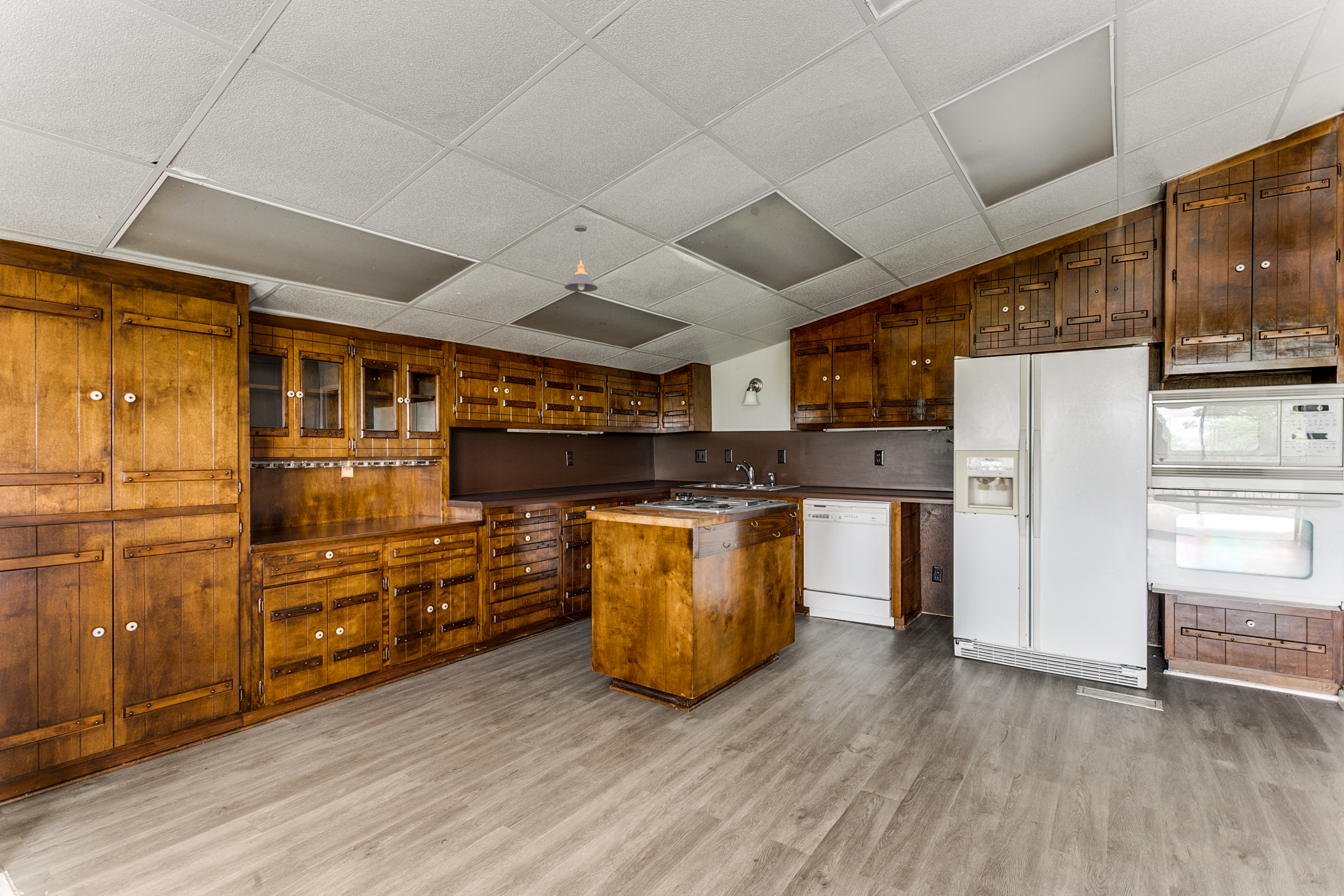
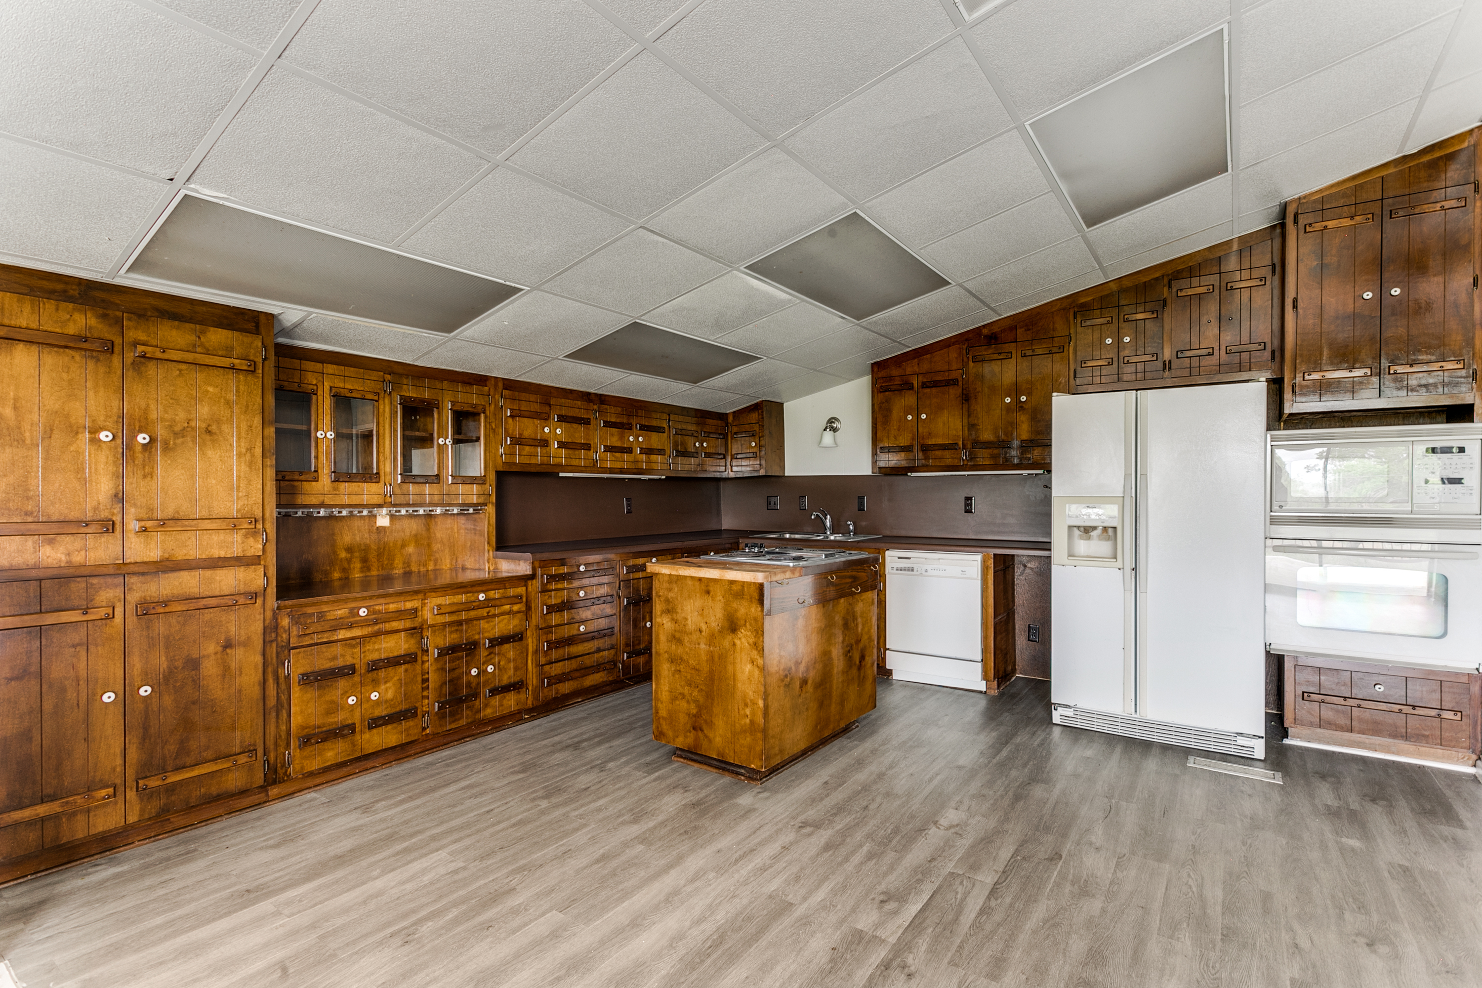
- pendant light (581, 258)
